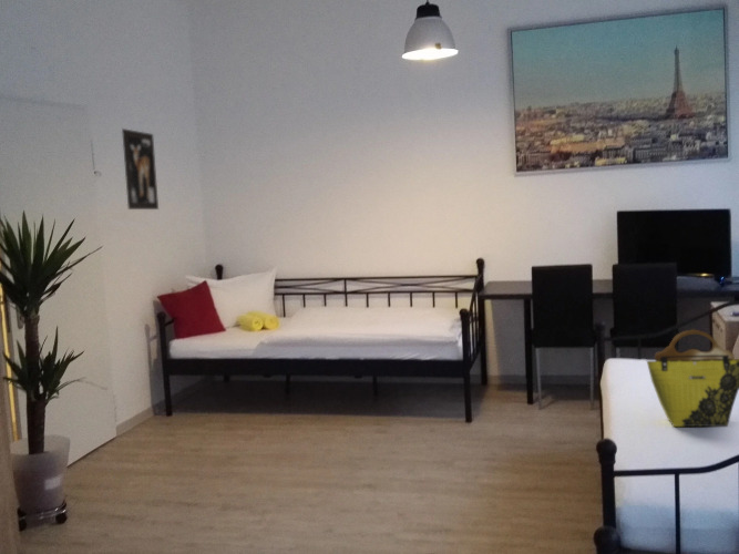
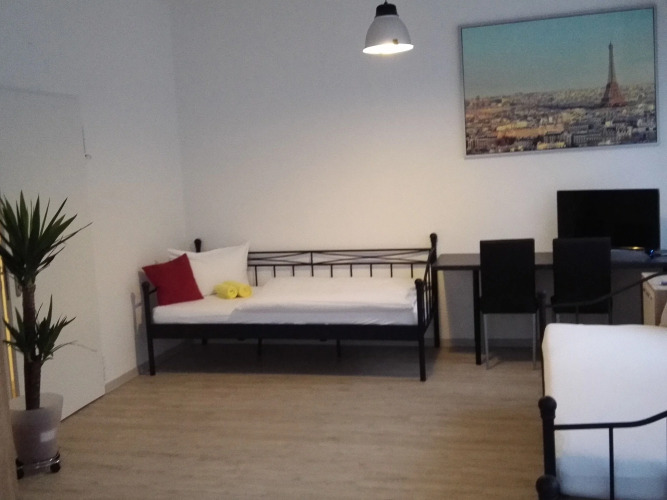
- wall art (141, 171)
- tote bag (695, 376)
